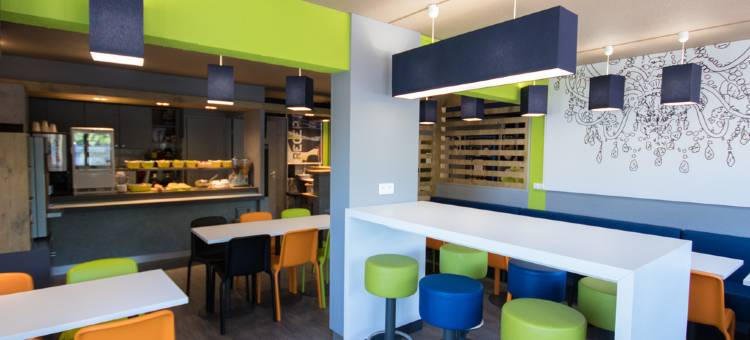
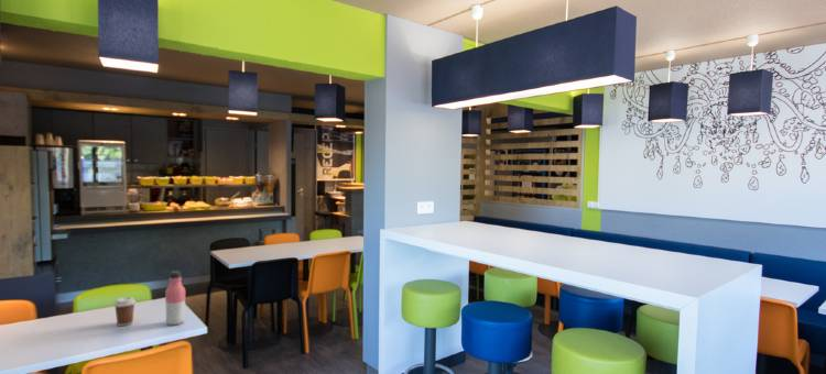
+ water bottle (175, 297)
+ coffee cup (124, 311)
